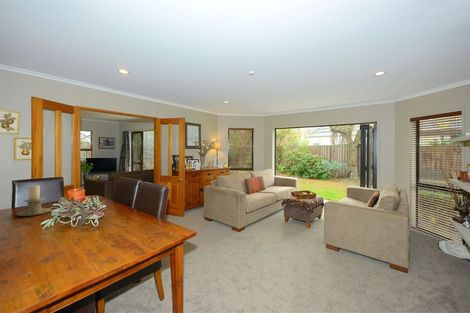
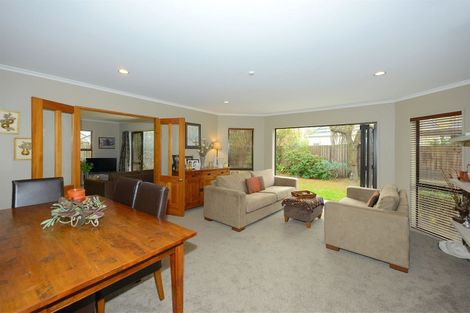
- candle holder (34, 199)
